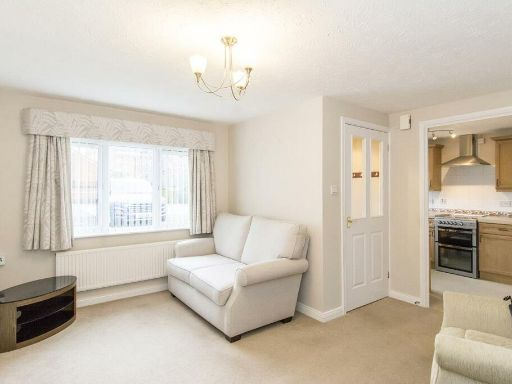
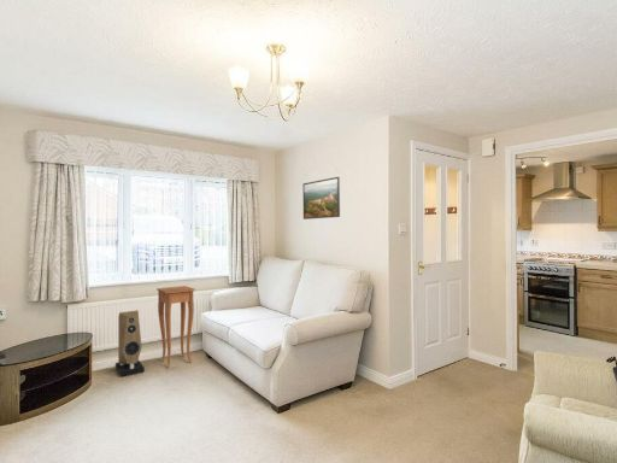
+ side table (181, 324)
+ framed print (319, 199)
+ speaker (129, 340)
